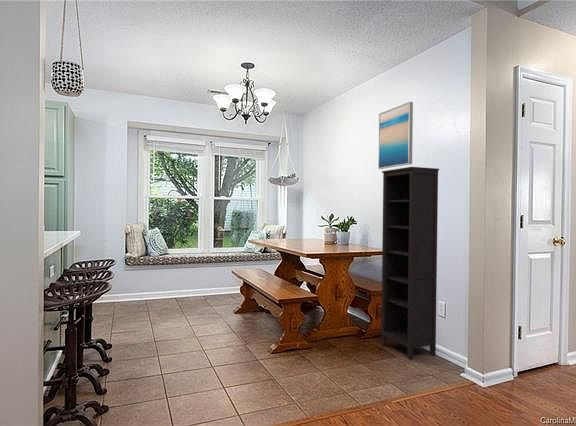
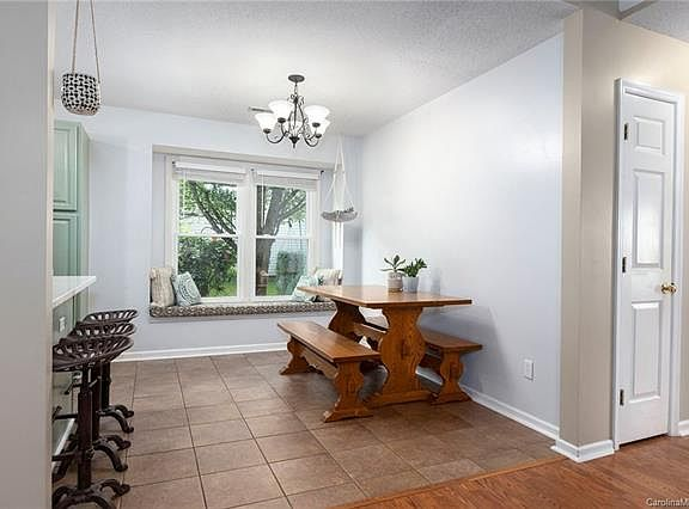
- bookcase (408, 259)
- wall art (394, 137)
